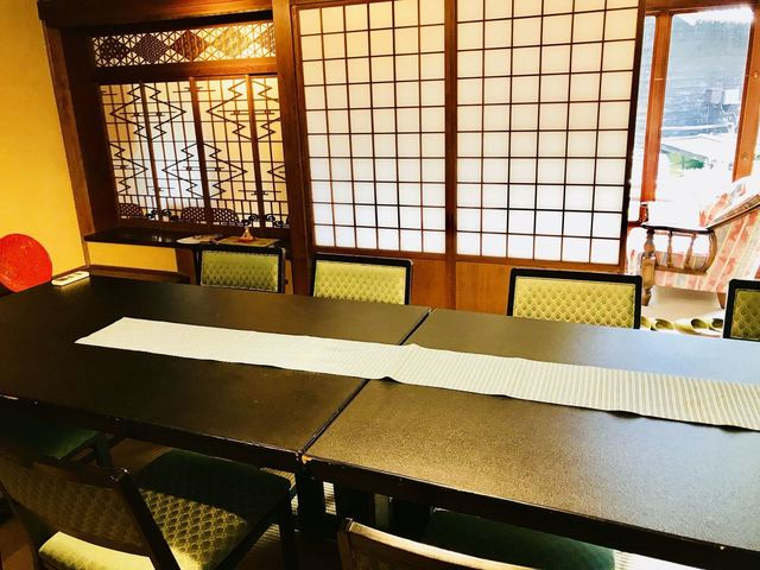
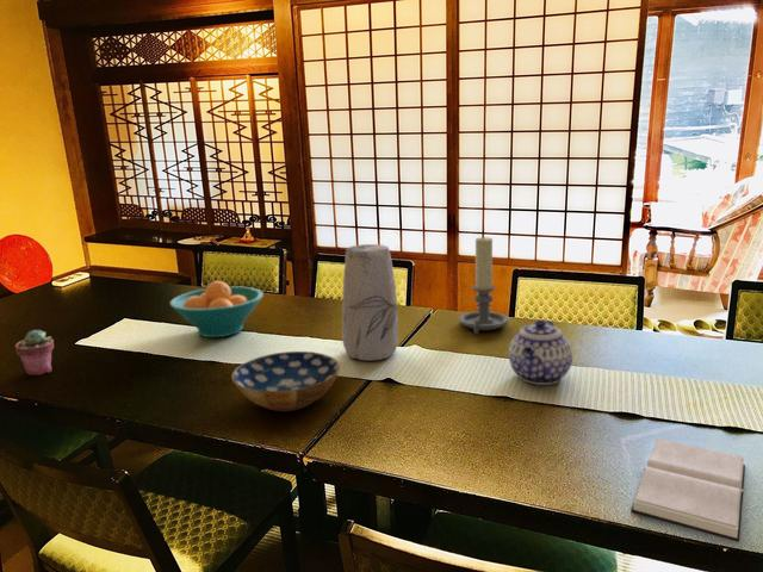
+ fruit bowl (218, 306)
+ bowl (287, 385)
+ vase (368, 301)
+ potted succulent (36, 350)
+ candle holder (482, 282)
+ teapot (540, 348)
+ hardback book (691, 480)
